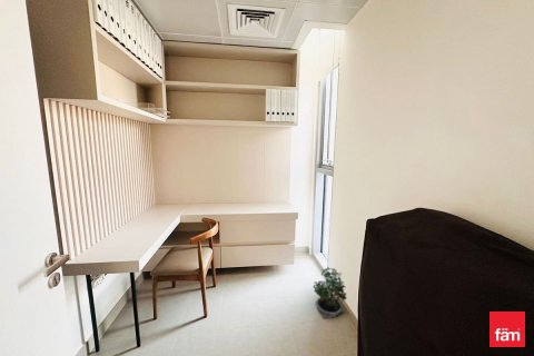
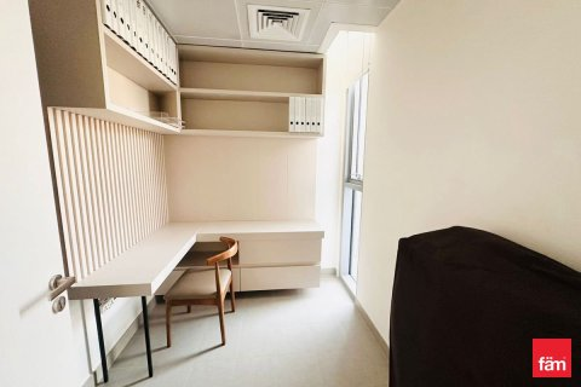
- potted plant (329, 288)
